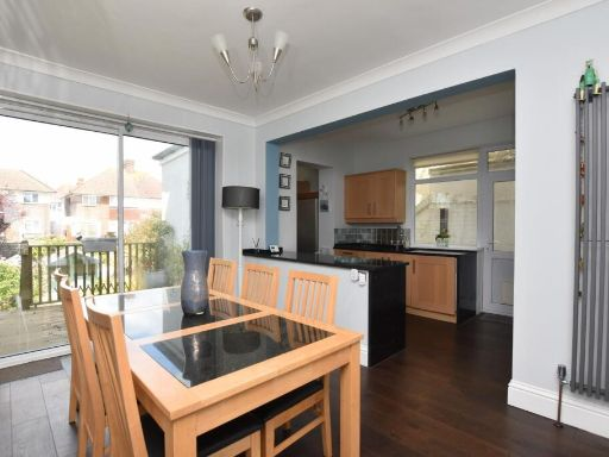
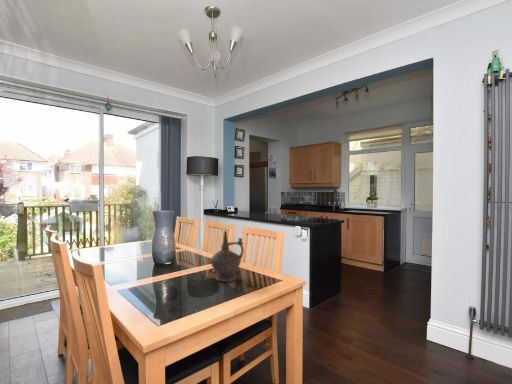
+ ceremonial vessel (227, 254)
